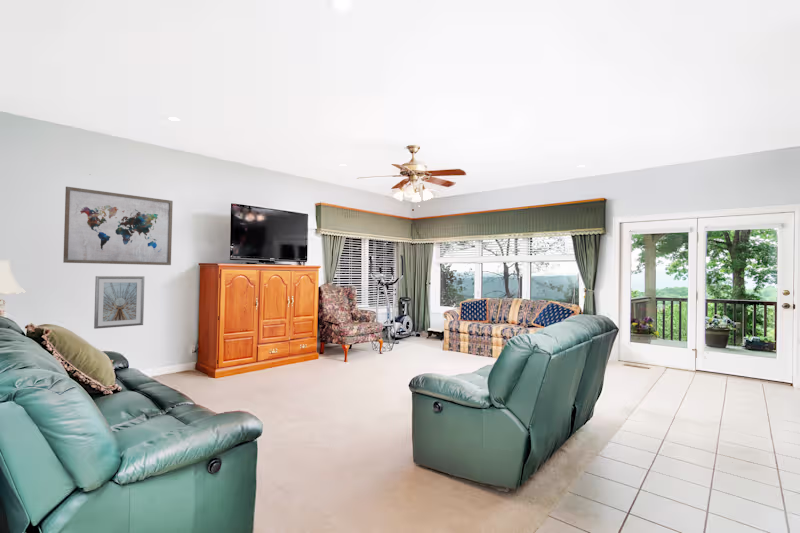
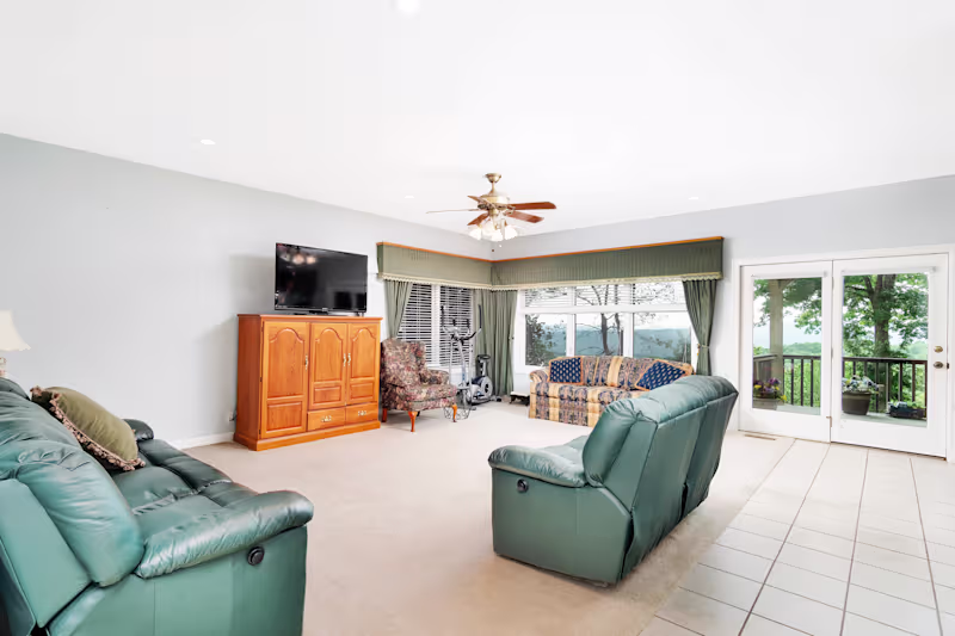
- picture frame (120, 301)
- wall art (122, 229)
